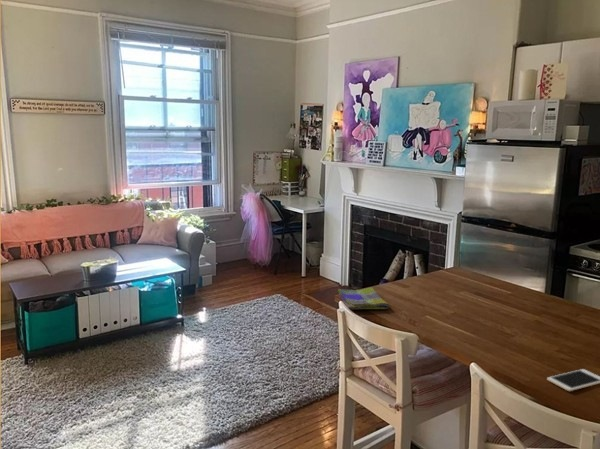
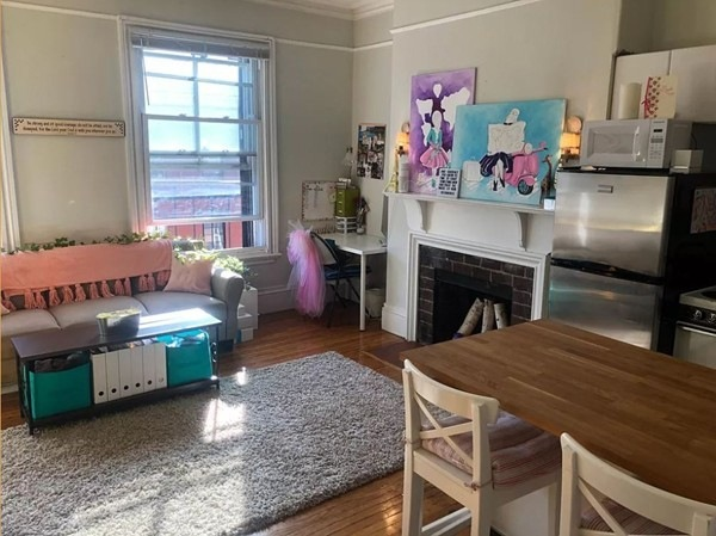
- cell phone (576, 379)
- dish towel (362, 298)
